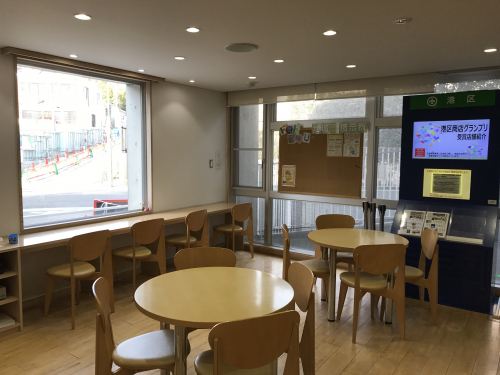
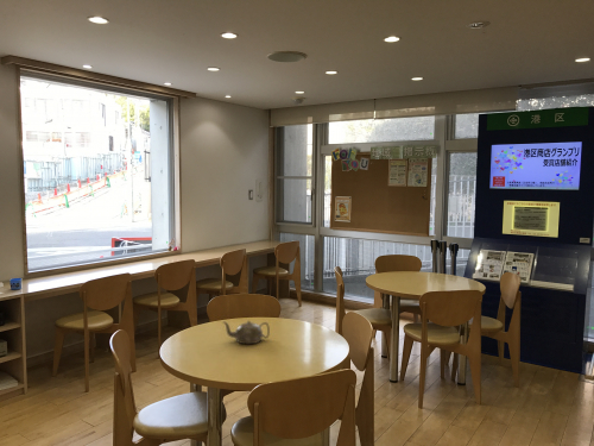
+ teapot (246, 329)
